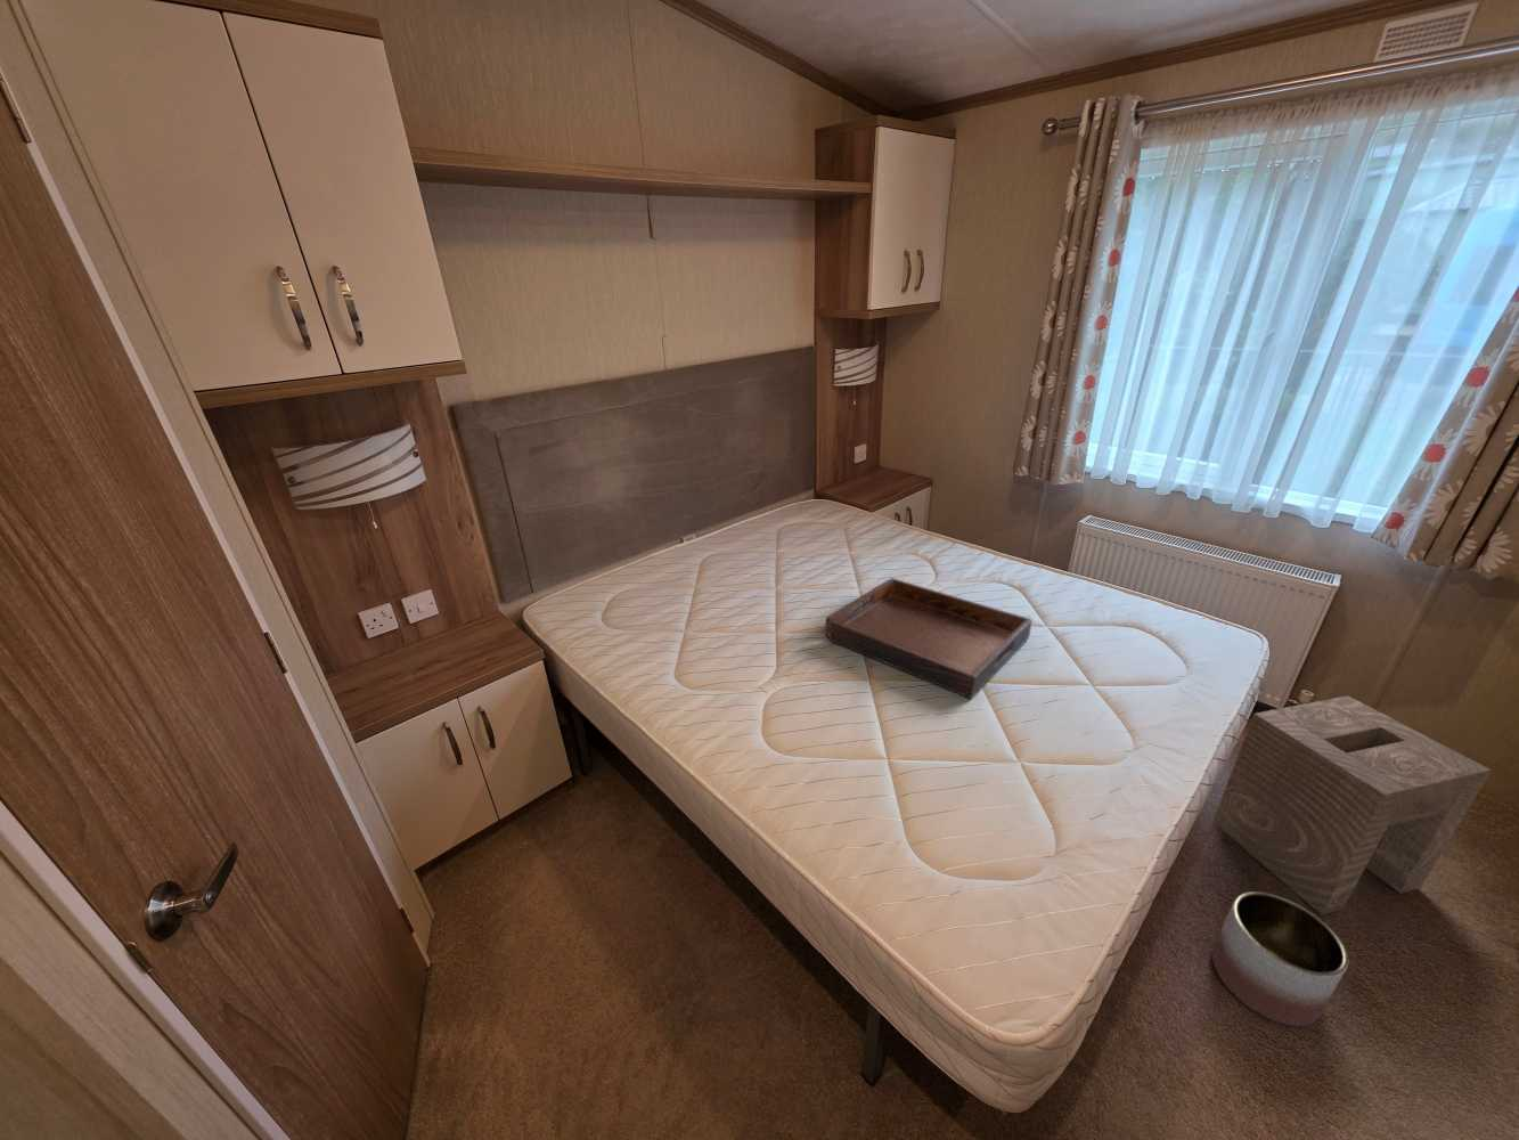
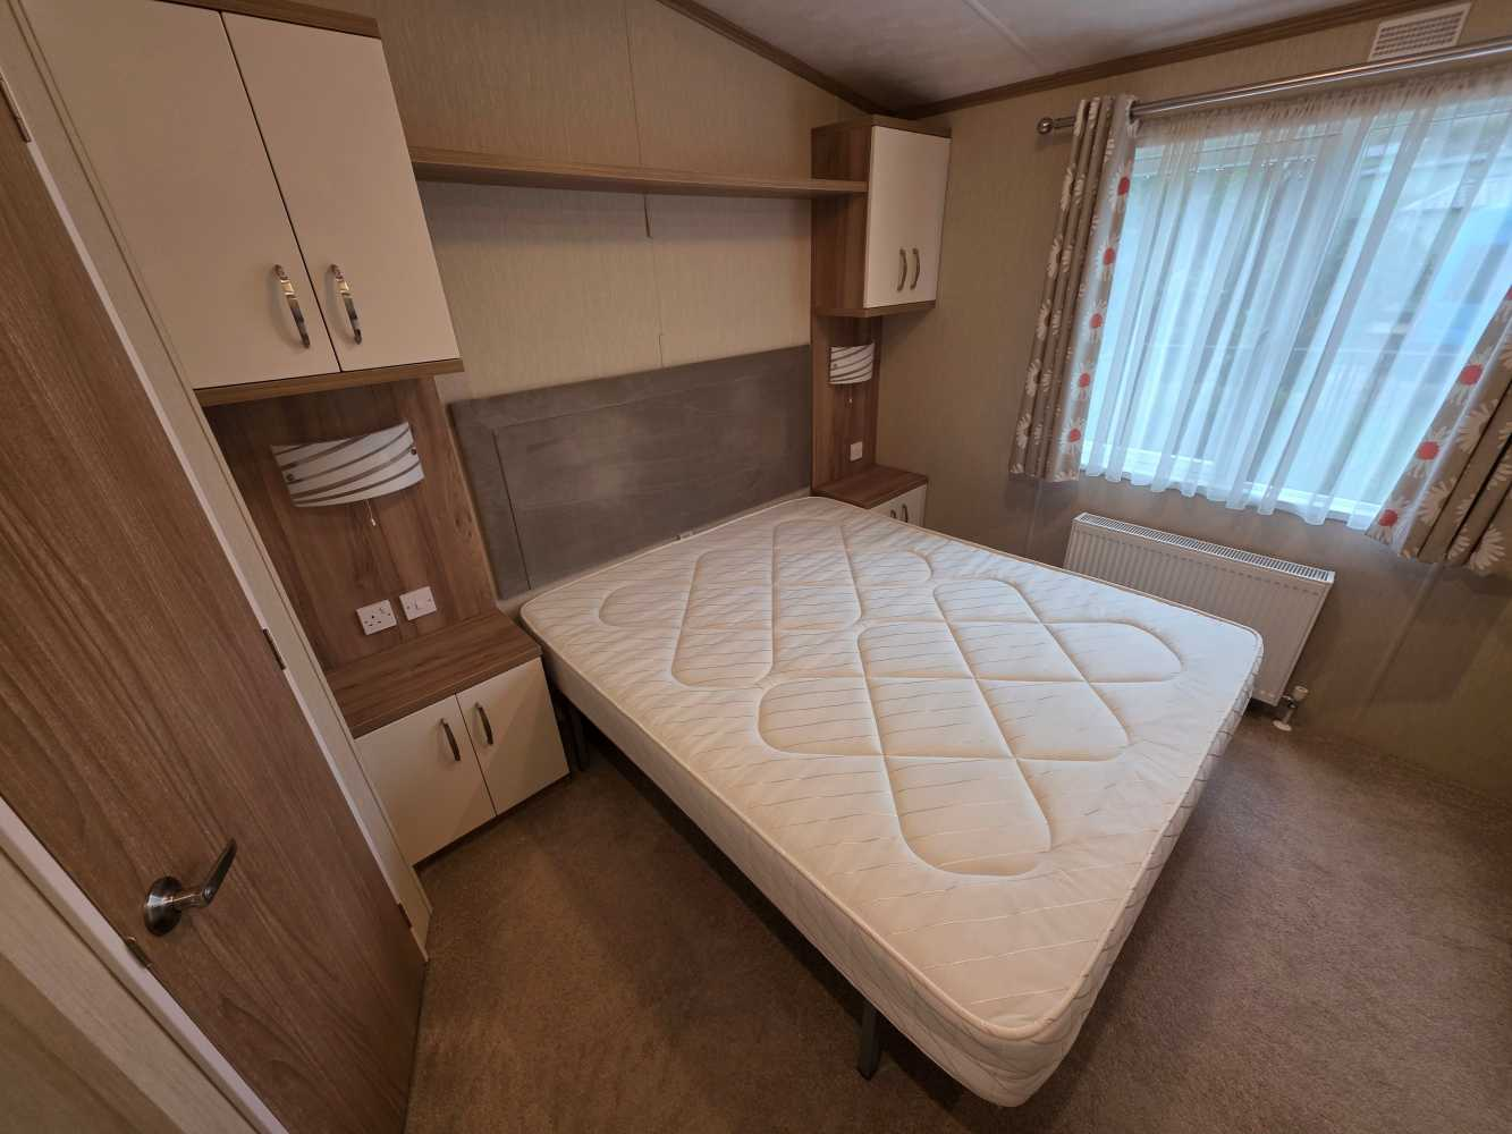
- serving tray (925, 629)
- stool (1335, 799)
- planter (1275, 957)
